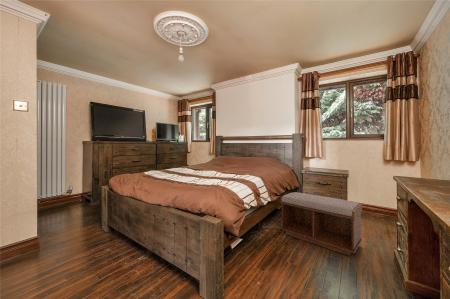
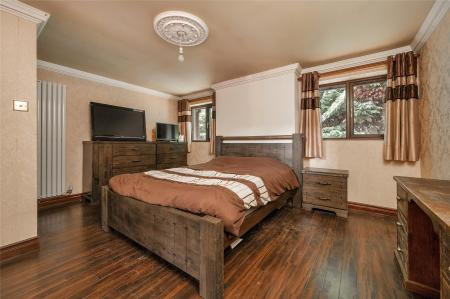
- bench (318, 218)
